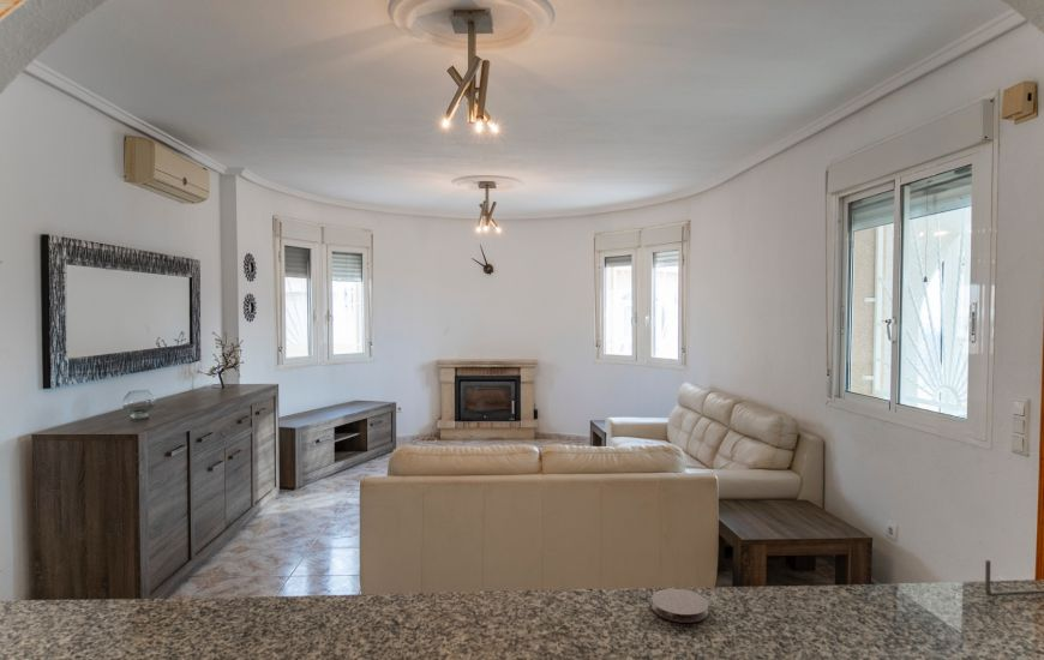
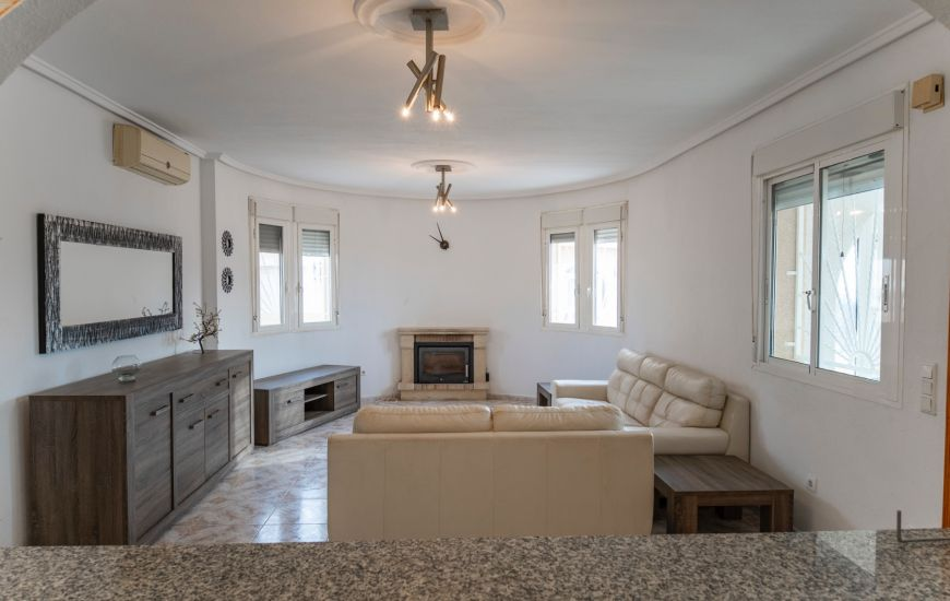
- coaster (679, 605)
